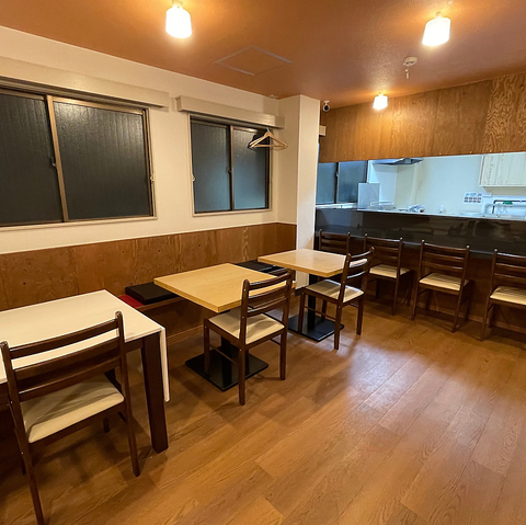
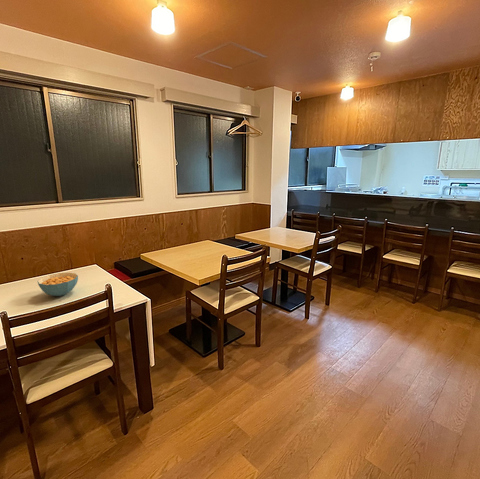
+ cereal bowl (59, 286)
